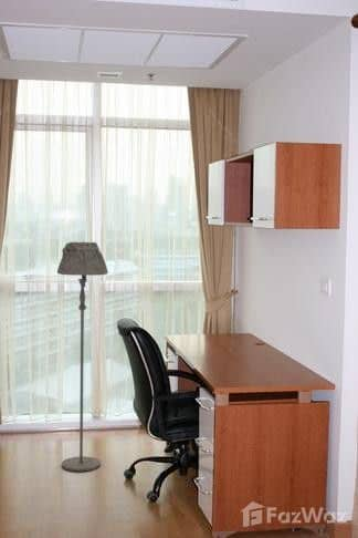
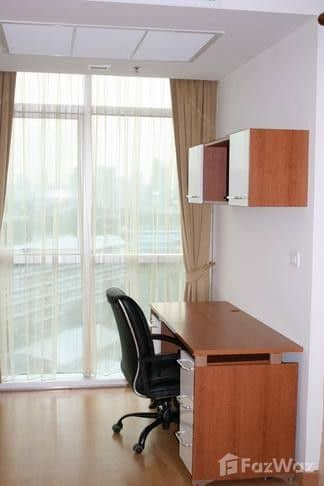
- floor lamp (82, 354)
